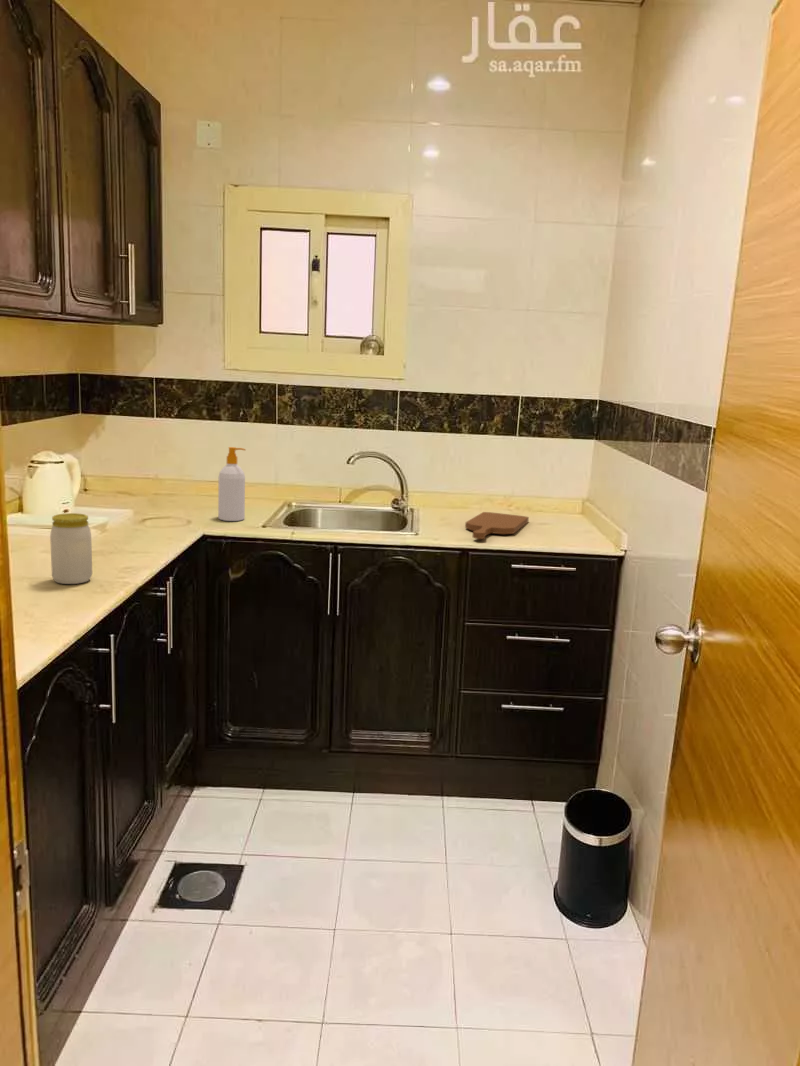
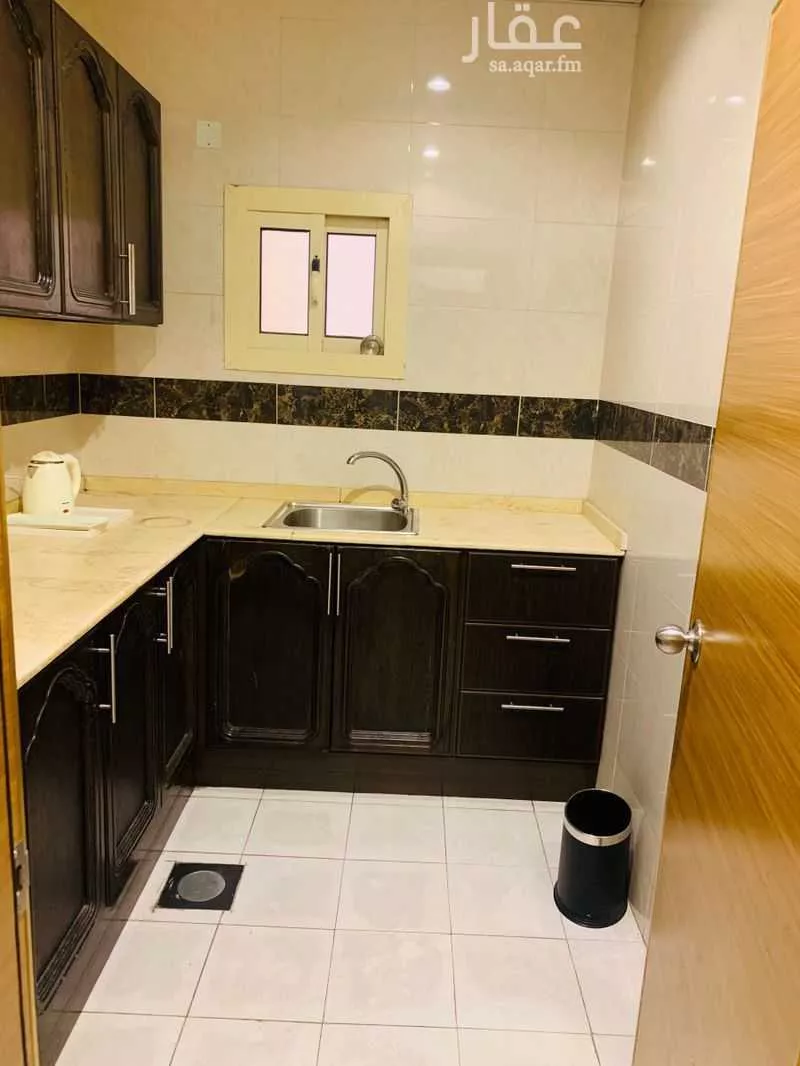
- jar (71, 548)
- soap bottle (232, 483)
- cutting board (492, 526)
